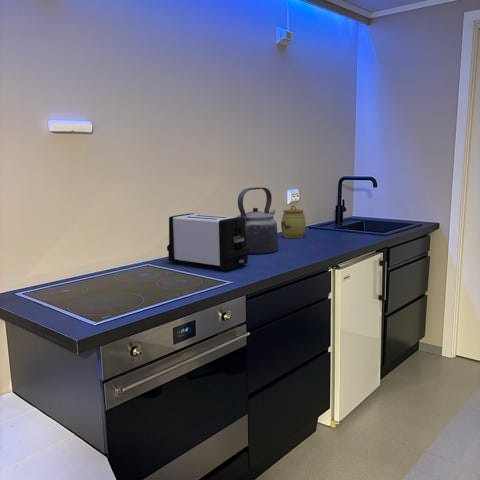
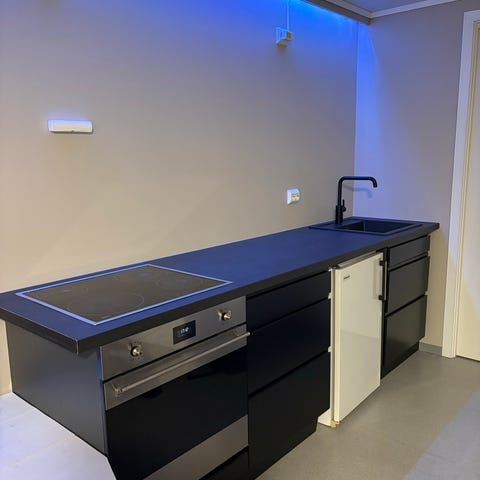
- jar (293, 220)
- toaster (207, 240)
- kettle (258, 218)
